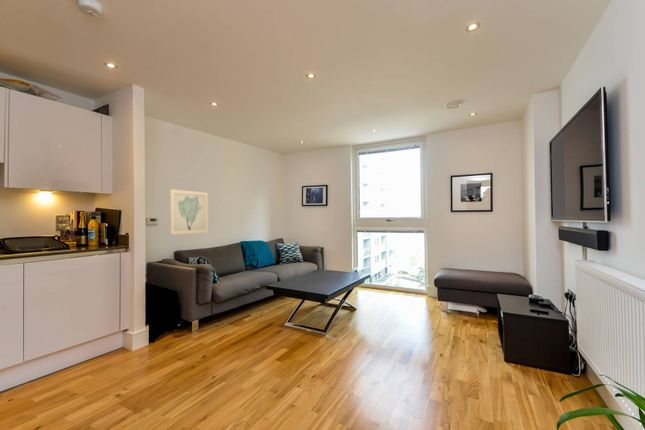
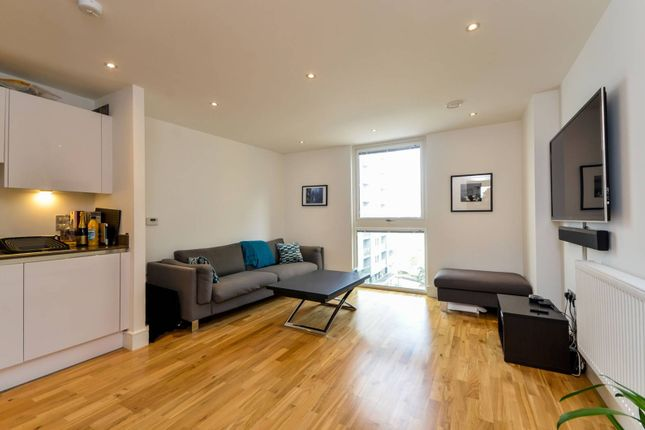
- wall art (190, 212)
